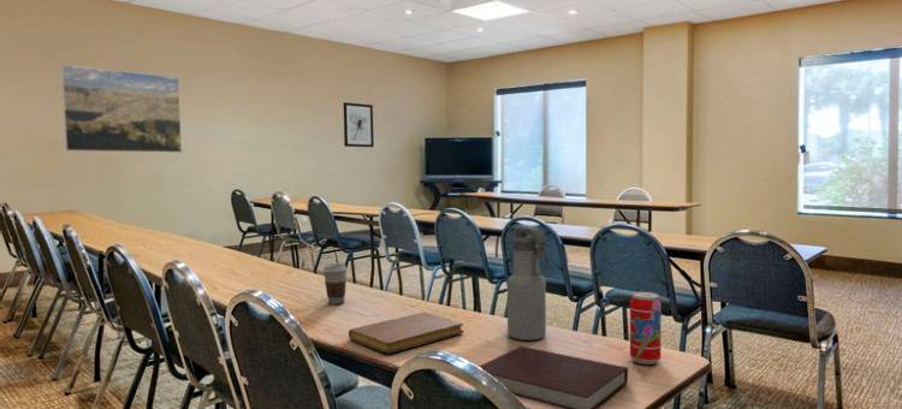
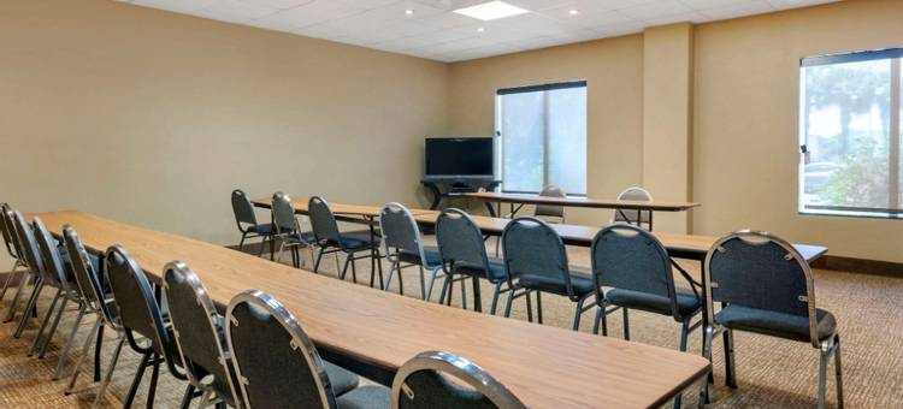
- water bottle (527, 281)
- notebook (407, 330)
- beverage can (645, 327)
- coffee cup (336, 284)
- wall art (358, 125)
- notebook (550, 375)
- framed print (125, 111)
